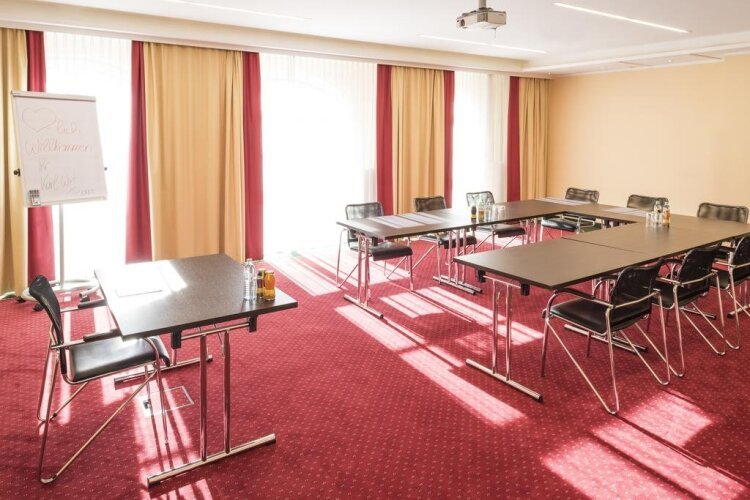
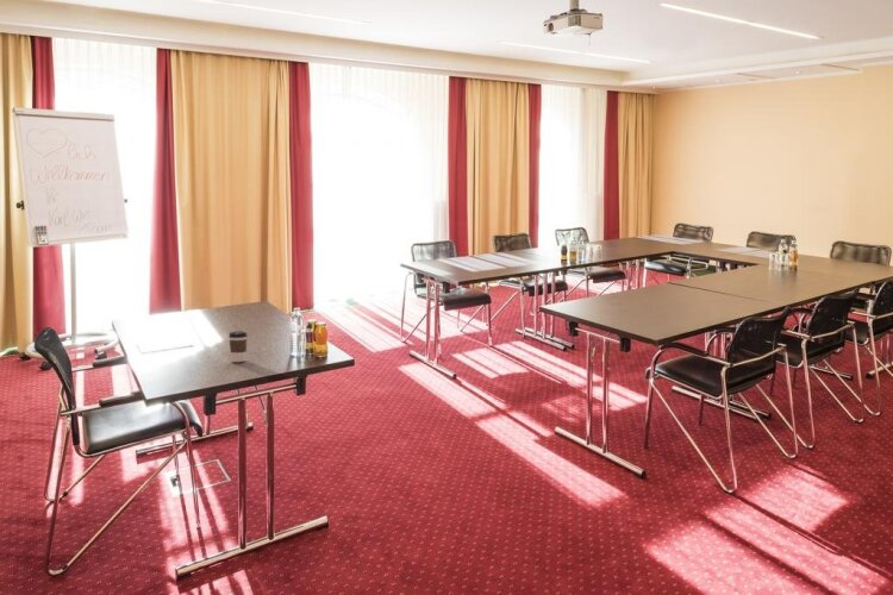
+ coffee cup (238, 346)
